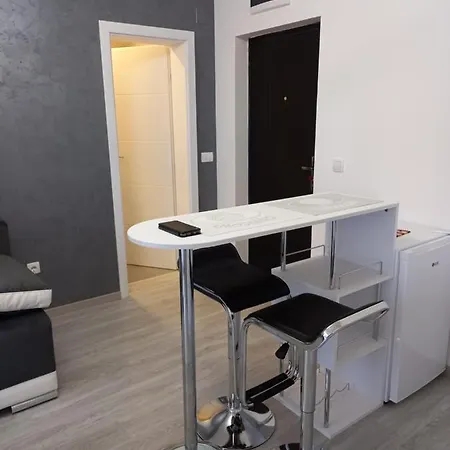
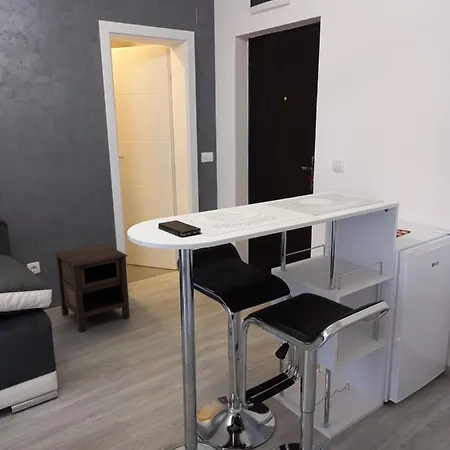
+ nightstand (92, 285)
